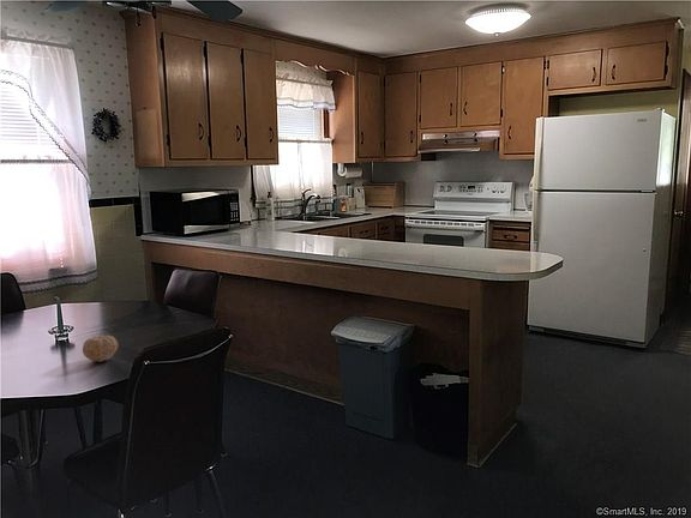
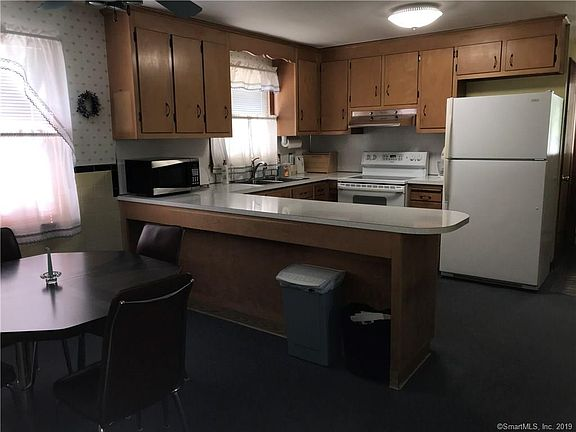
- fruit (100, 348)
